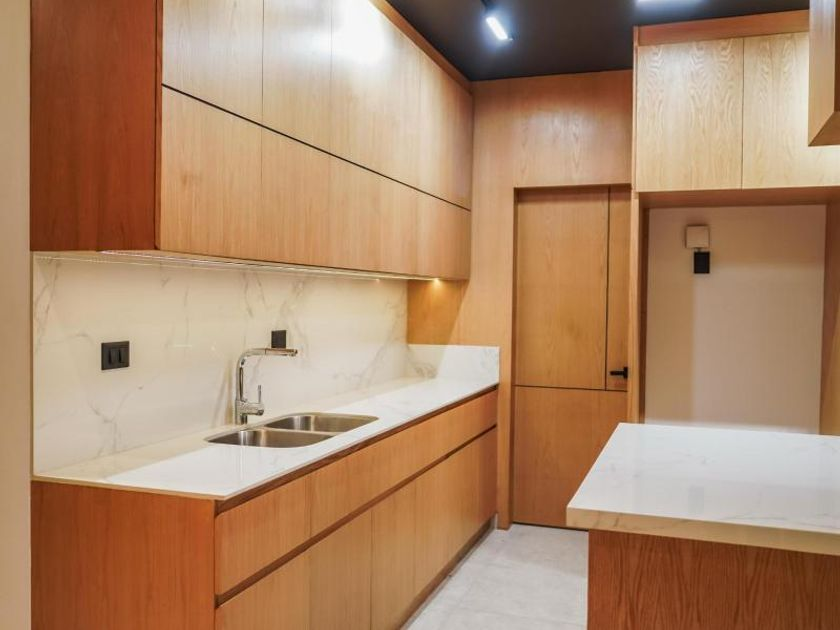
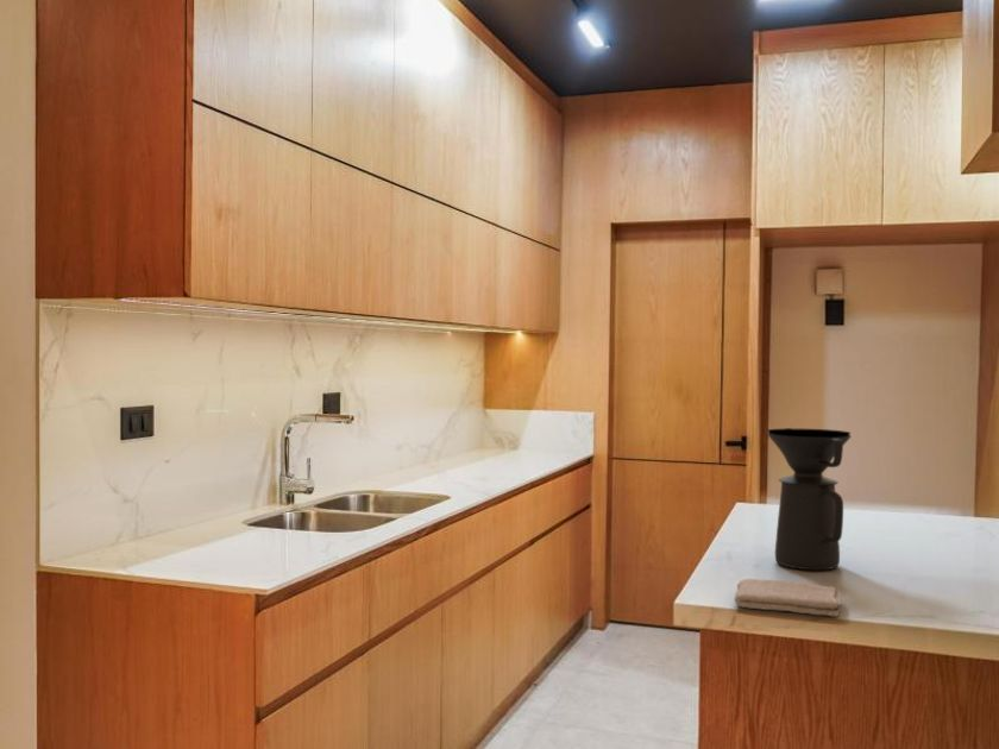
+ washcloth (787, 596)
+ coffee maker (808, 497)
